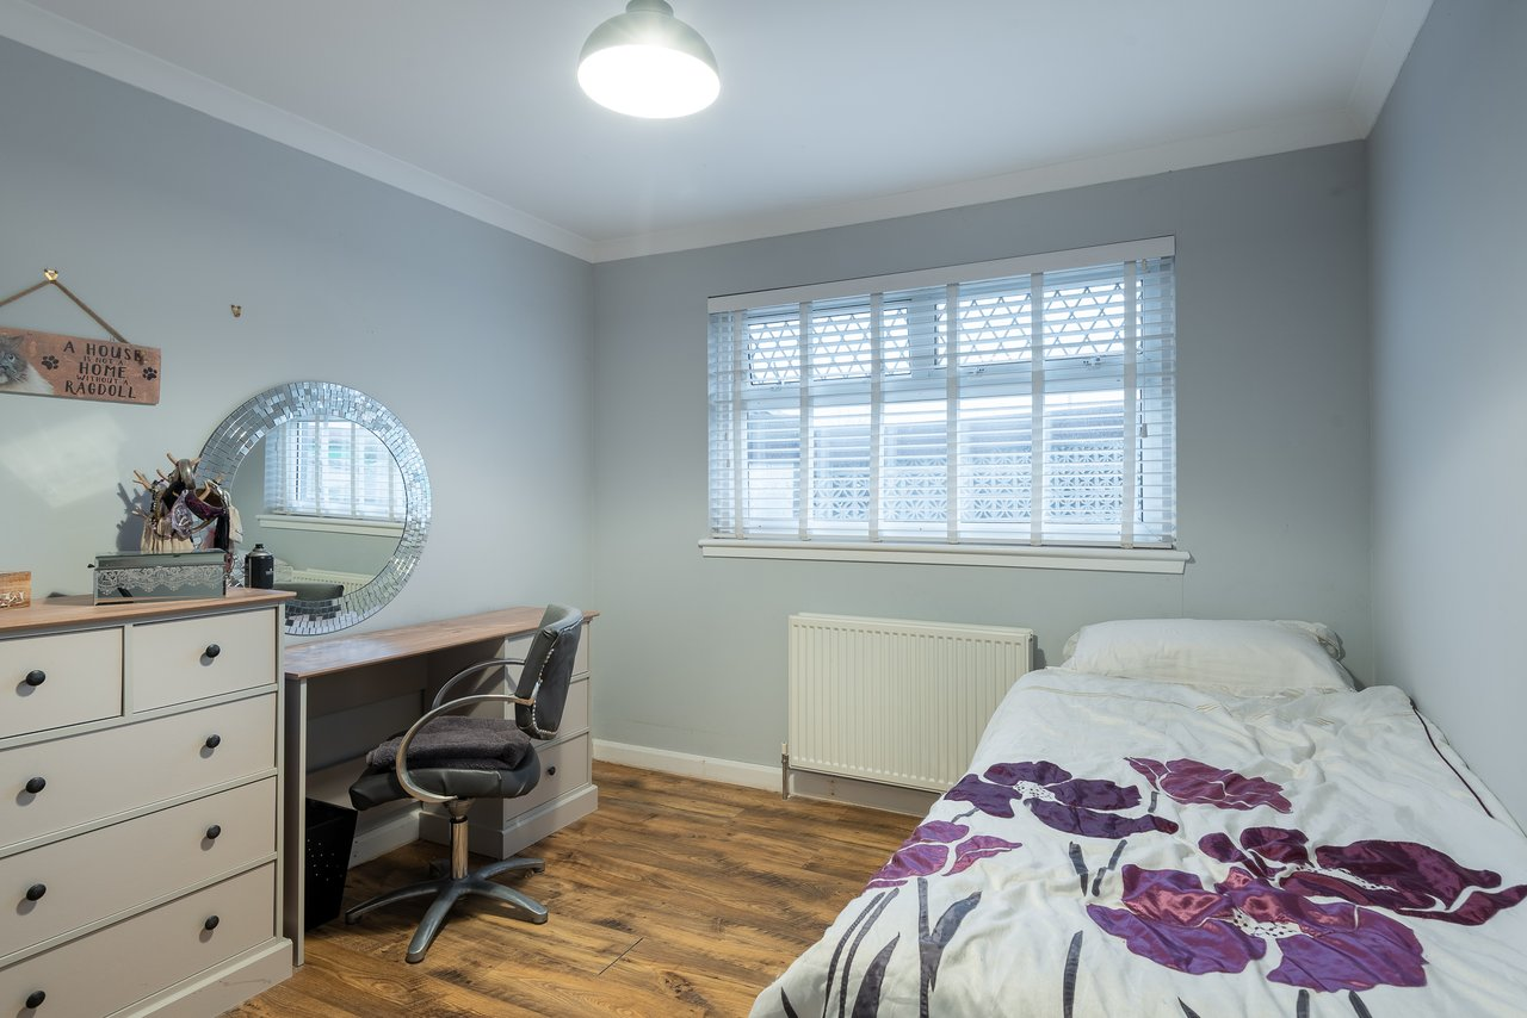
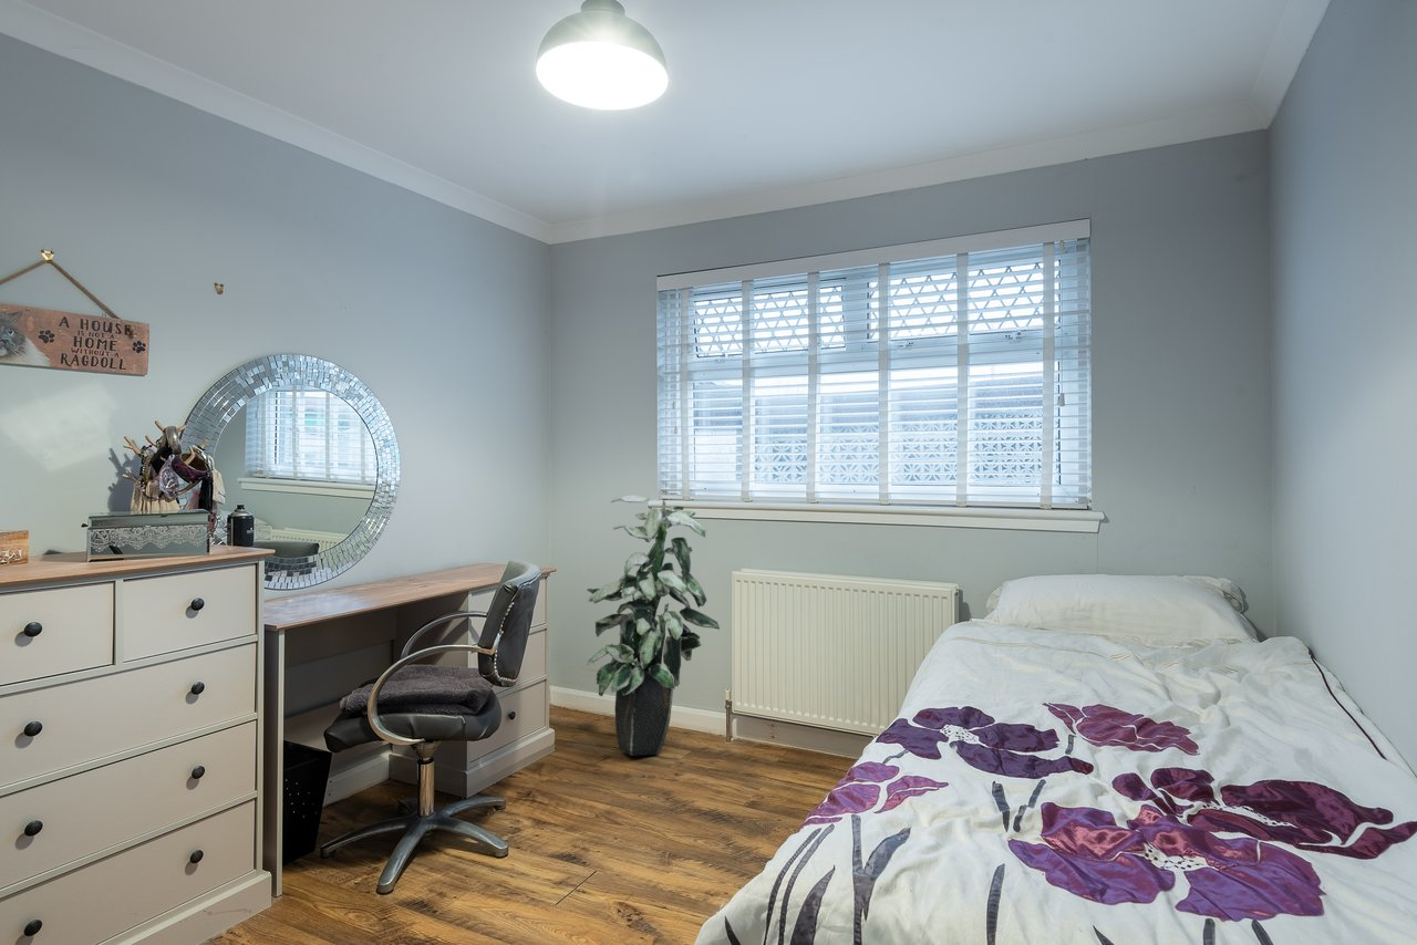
+ indoor plant (645, 621)
